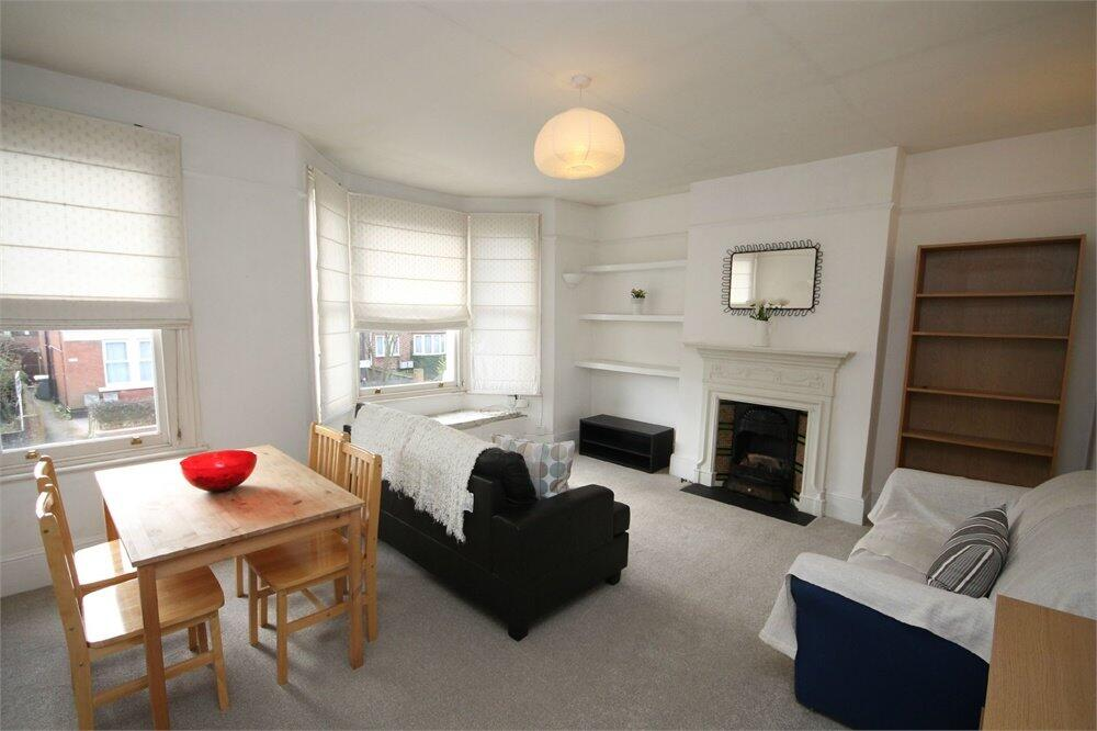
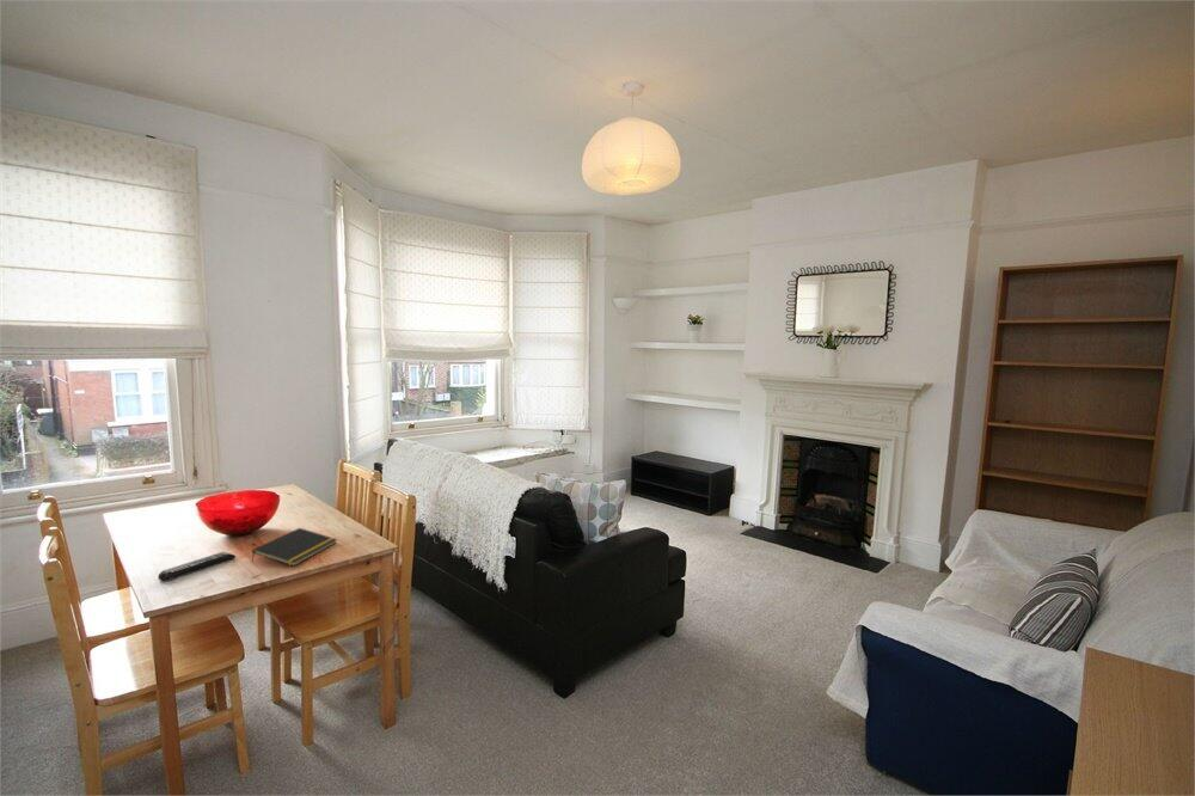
+ remote control (198, 564)
+ notepad (296, 545)
